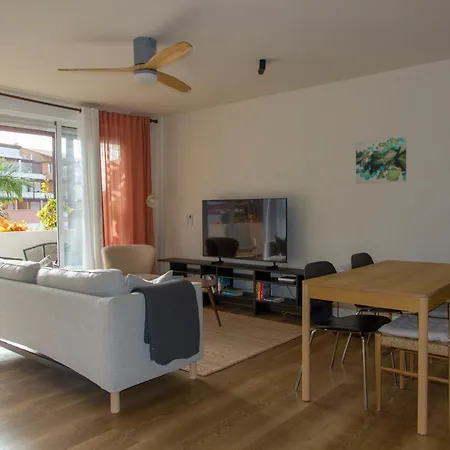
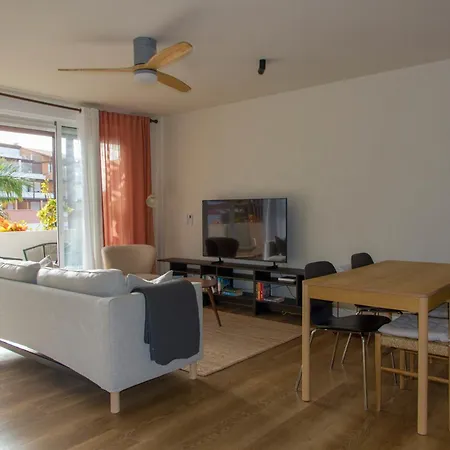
- wall art (380, 161)
